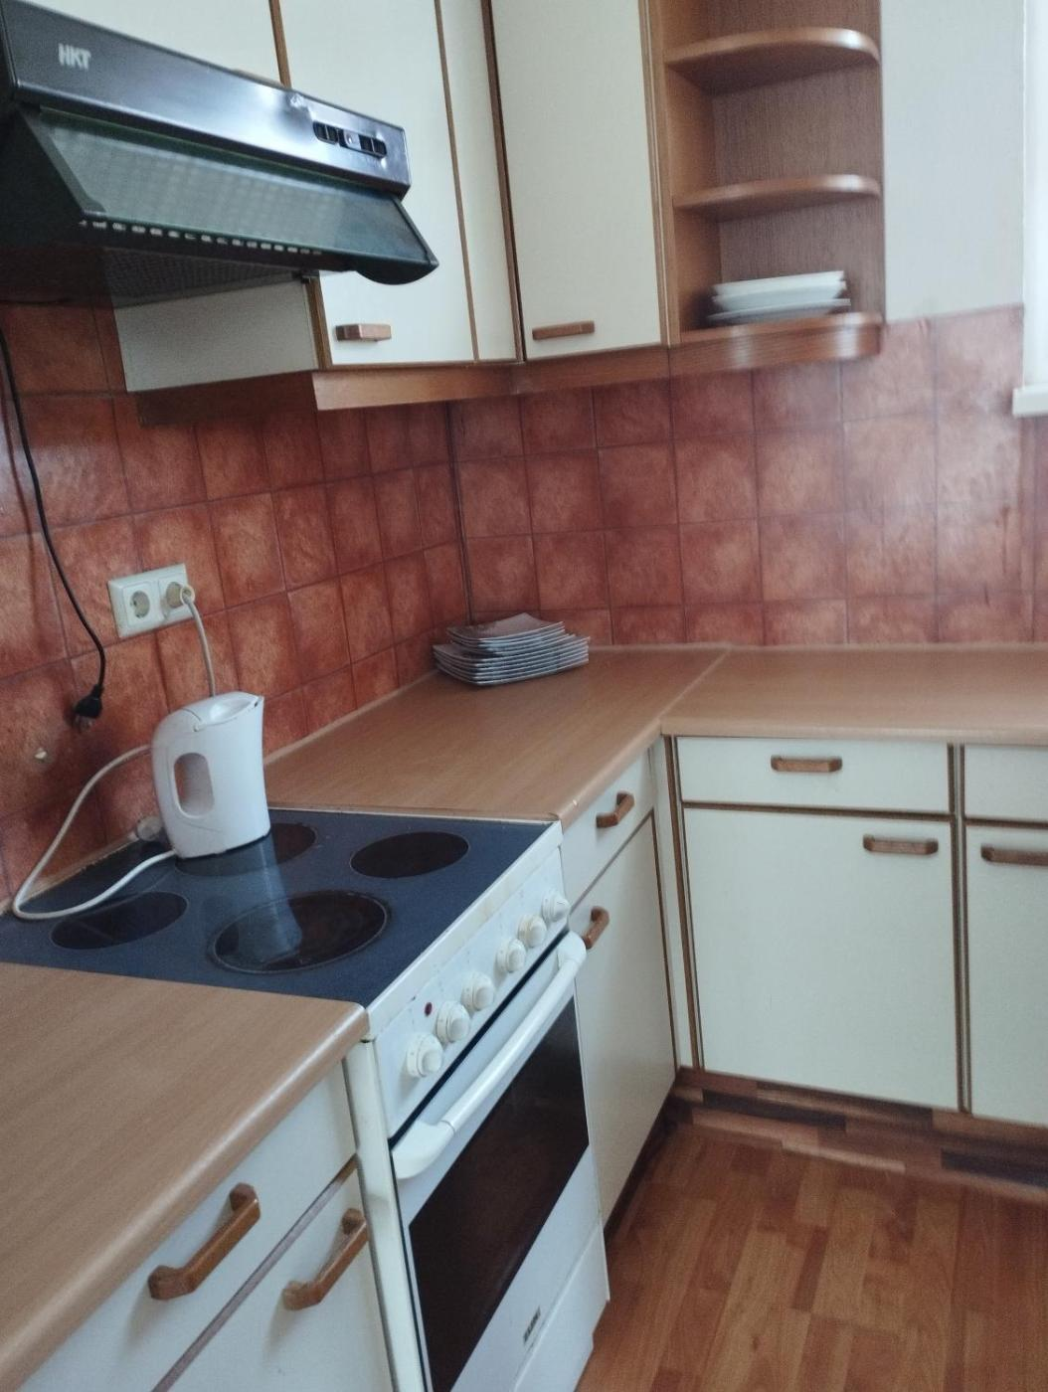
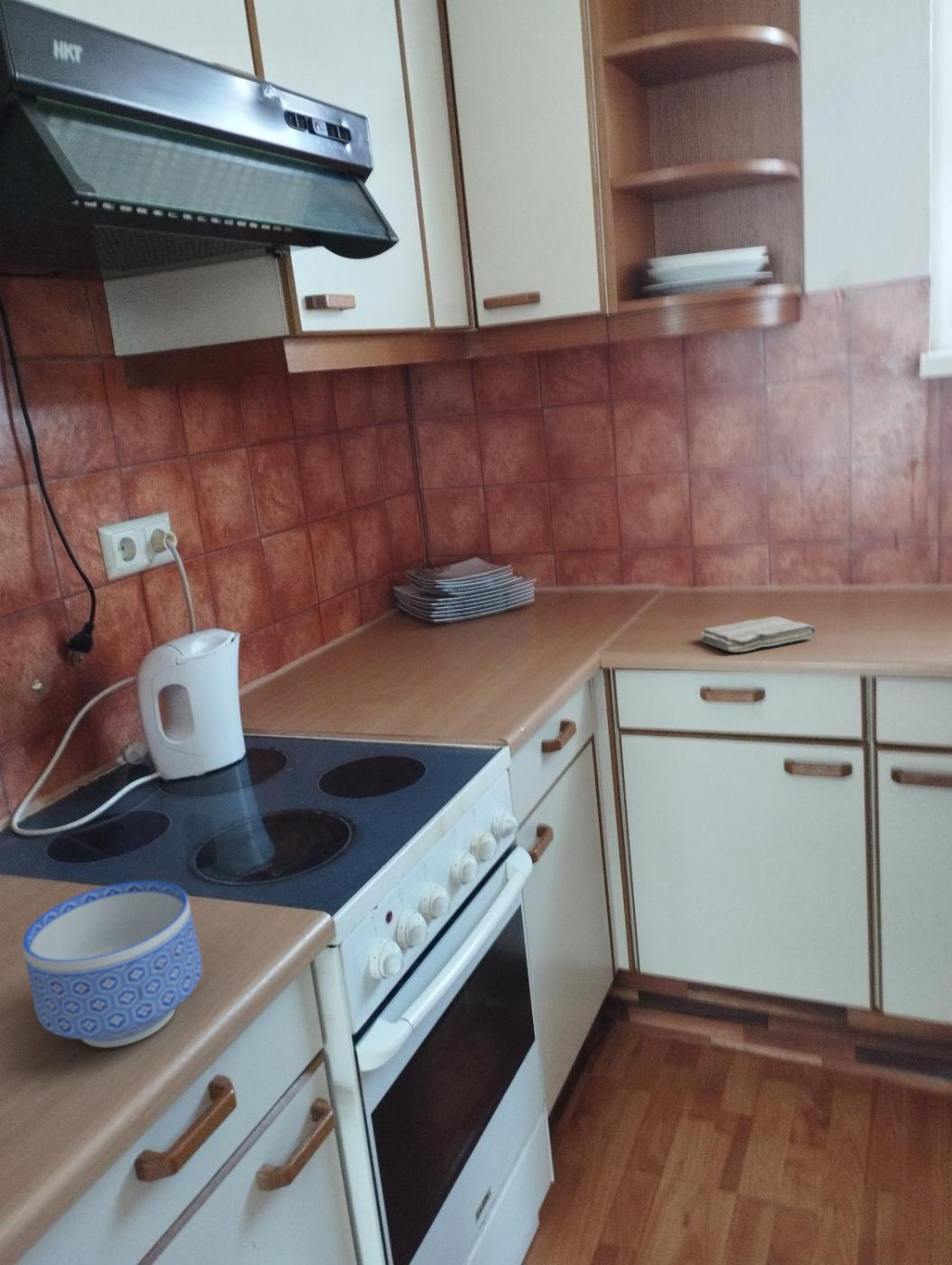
+ washcloth (755, 632)
+ bowl (117, 969)
